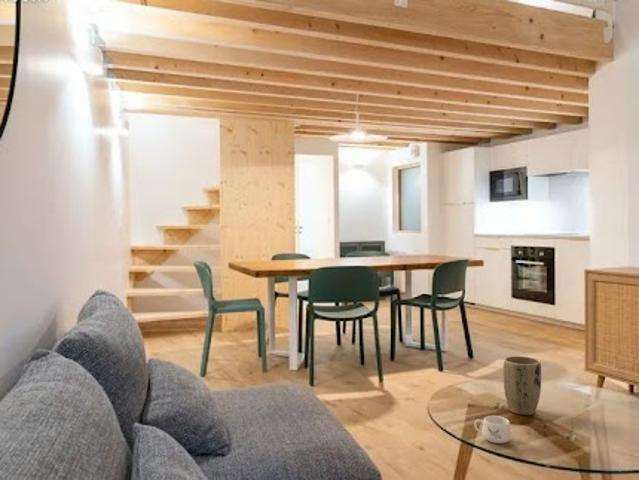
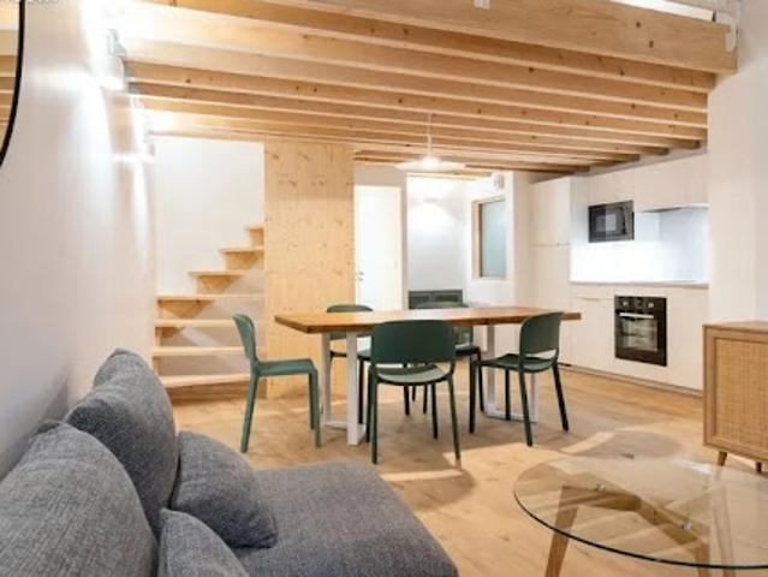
- plant pot (522, 385)
- mug (492, 428)
